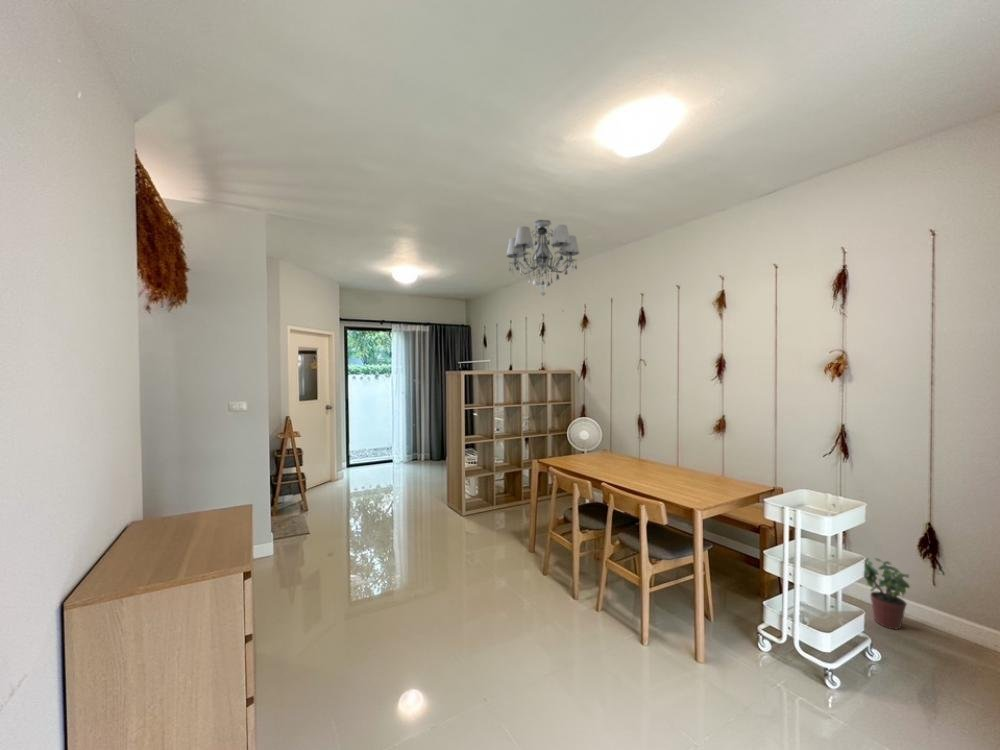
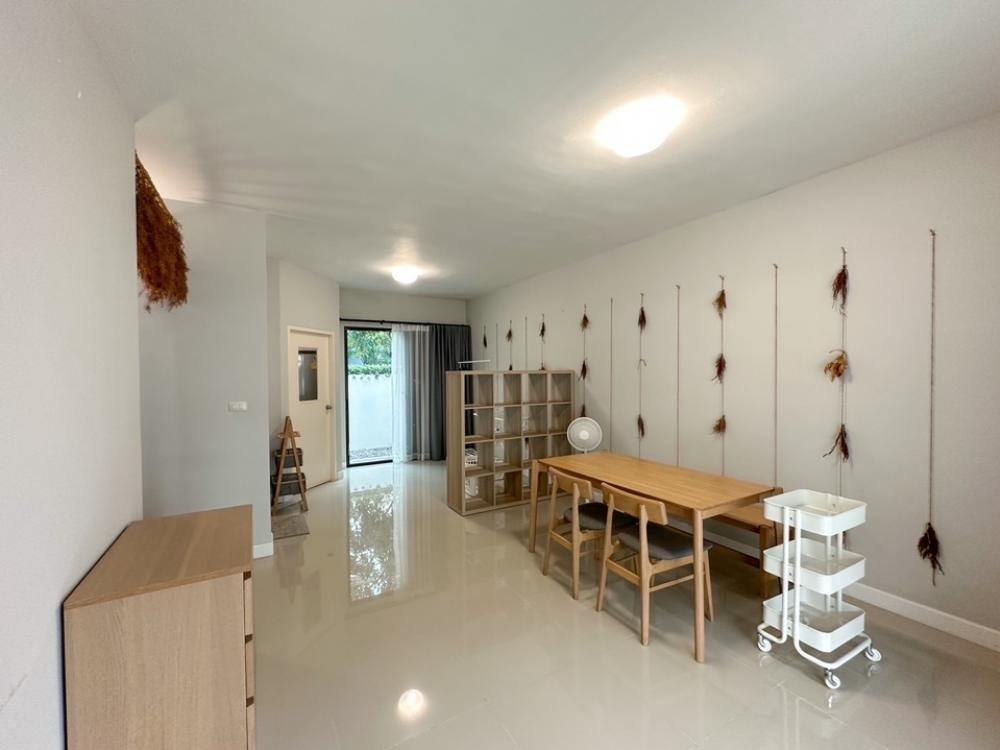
- potted plant (886, 591)
- chandelier (542, 260)
